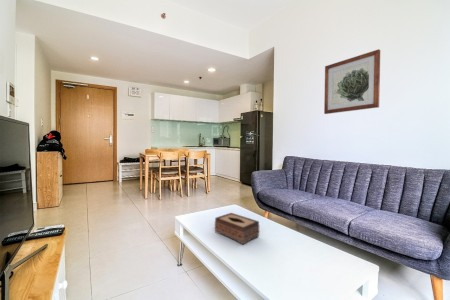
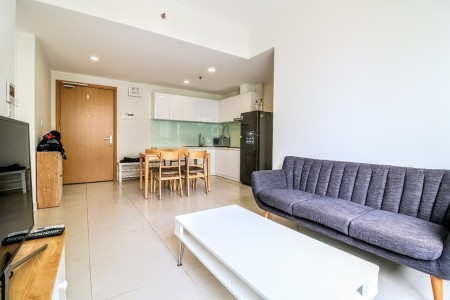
- wall art (349, 84)
- tissue box (236, 226)
